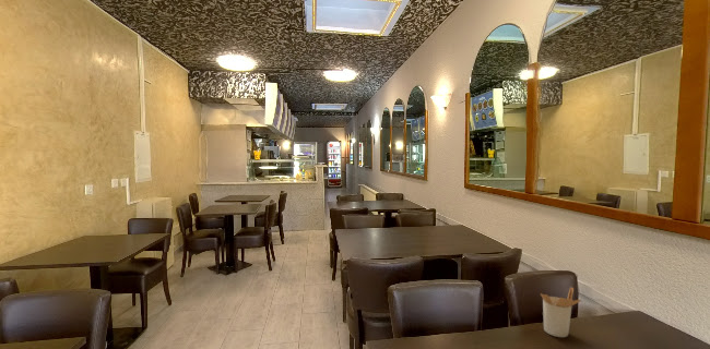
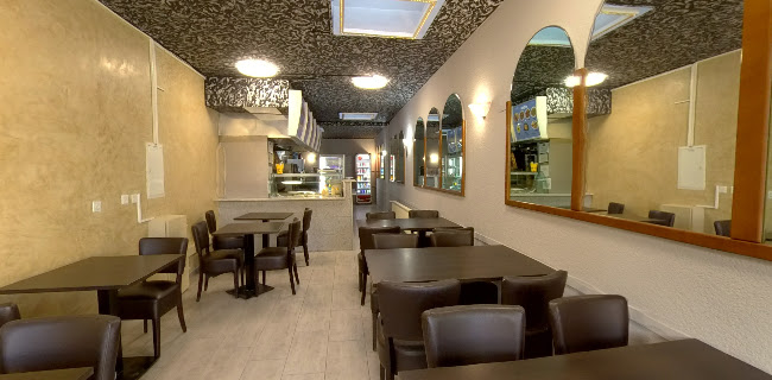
- utensil holder (560, 312)
